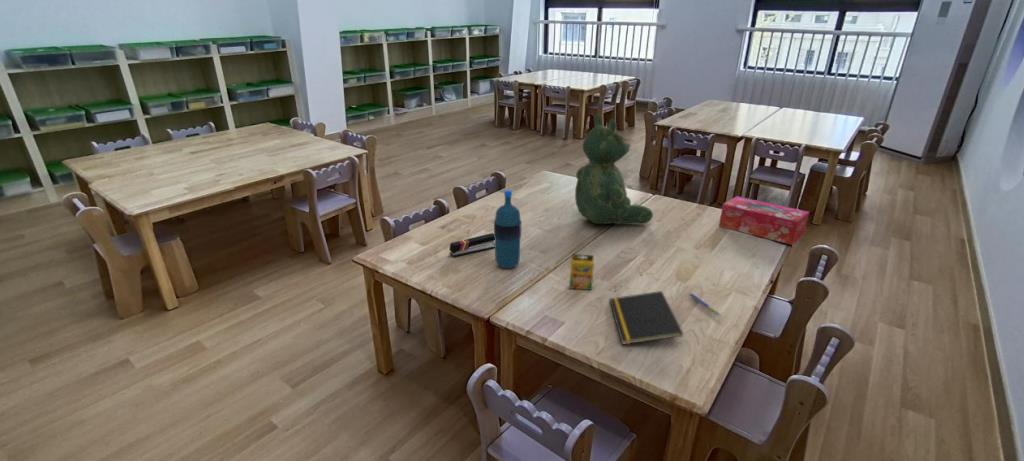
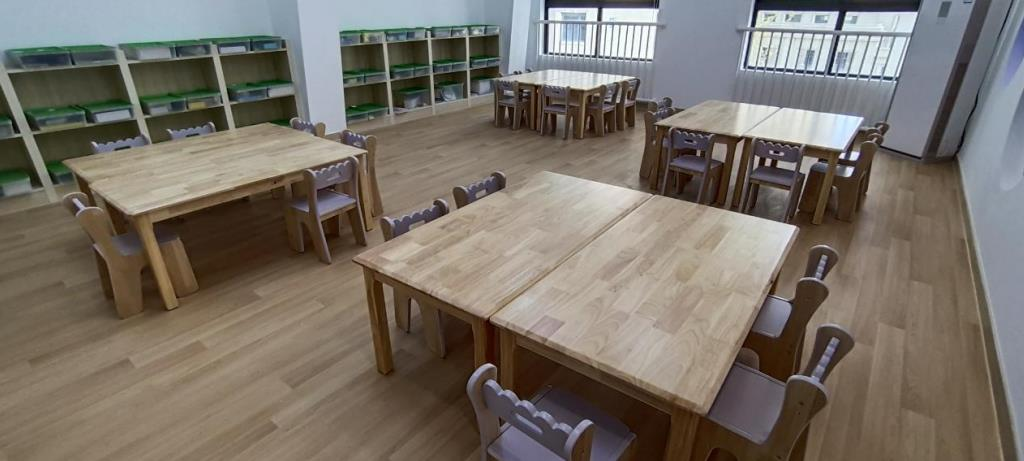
- teddy bear (615, 169)
- pen (704, 304)
- stapler (473, 244)
- tissue box (762, 219)
- crayon box (581, 272)
- water bottle (507, 229)
- notepad (643, 316)
